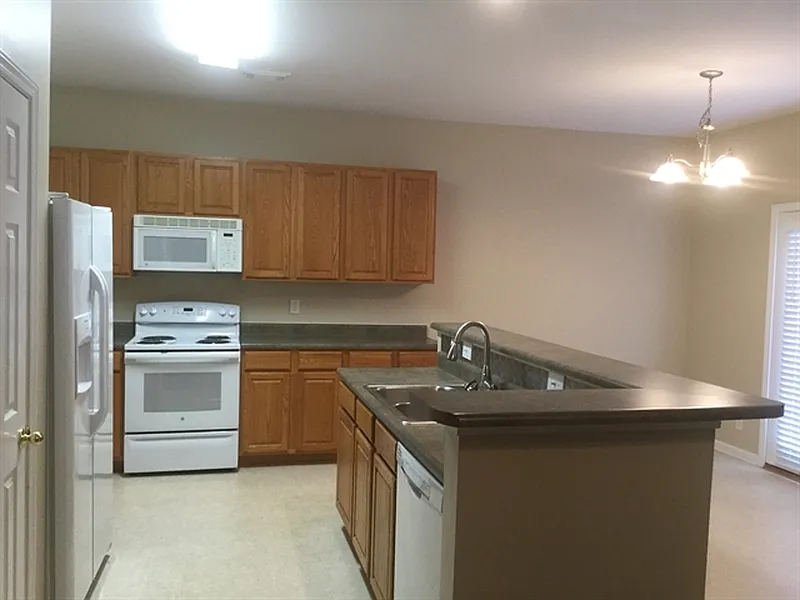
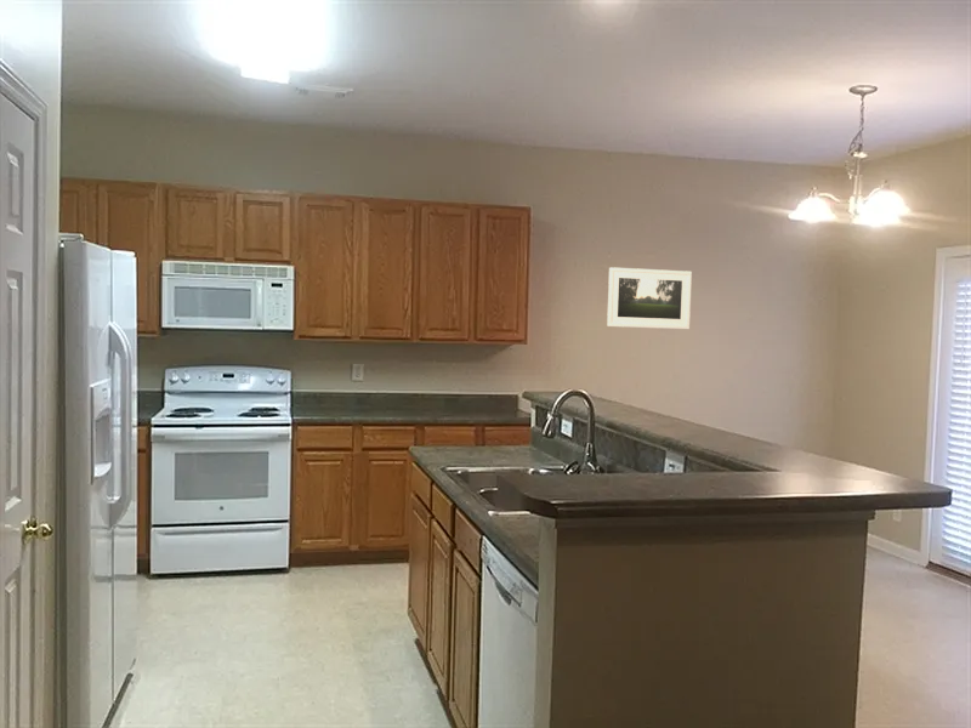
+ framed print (649, 298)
